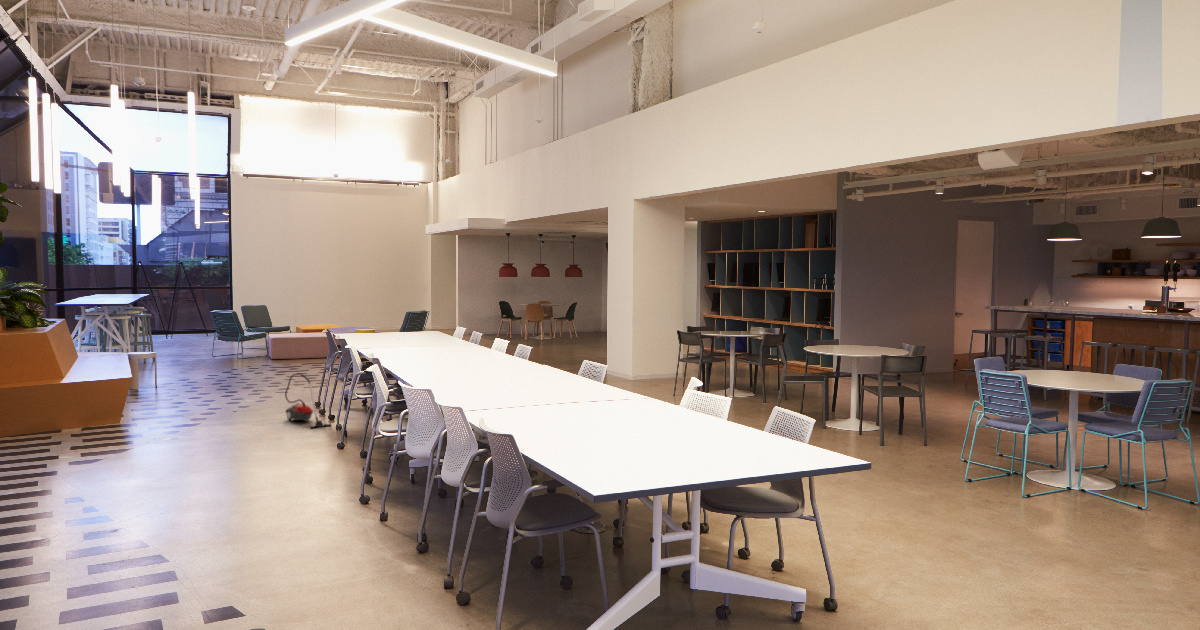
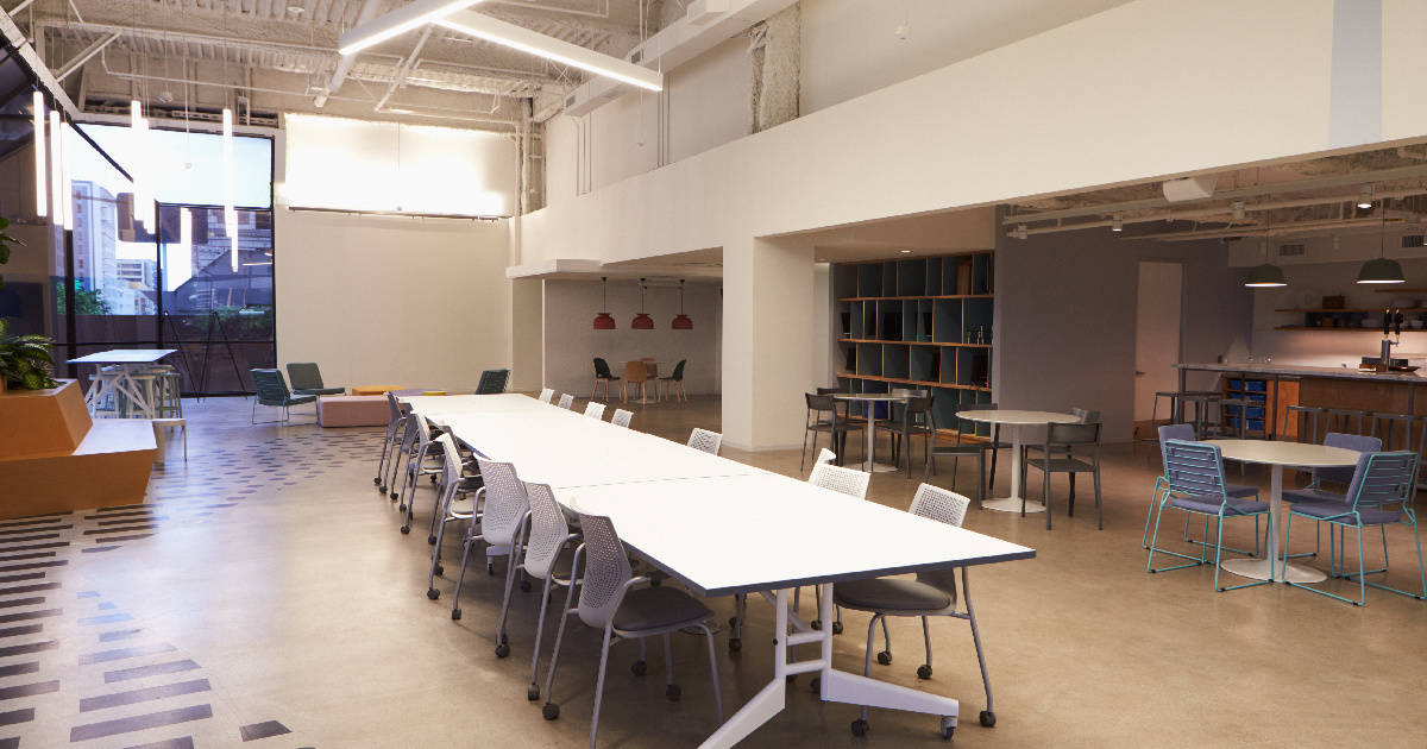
- vacuum cleaner (301, 400)
